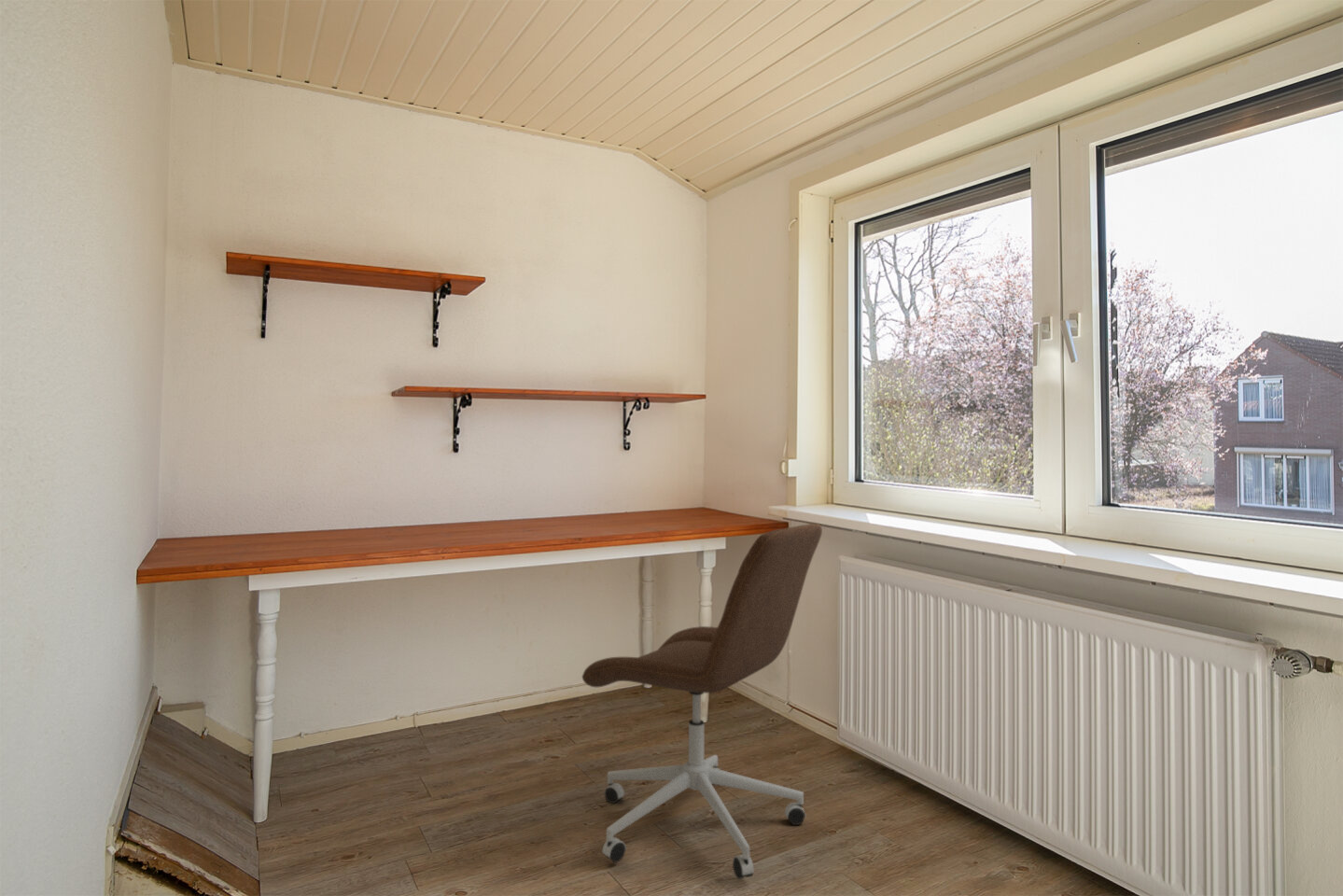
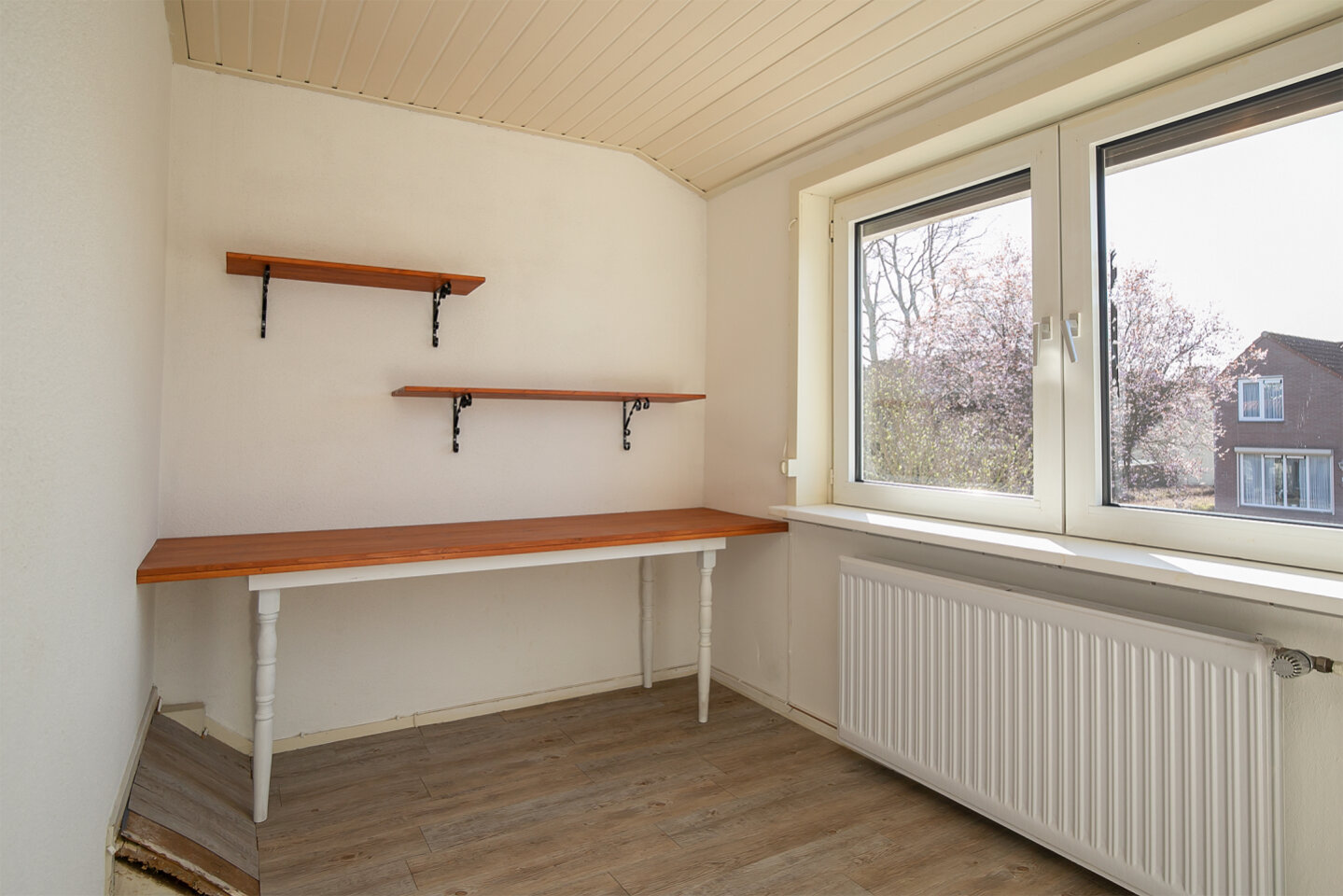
- office chair (701, 673)
